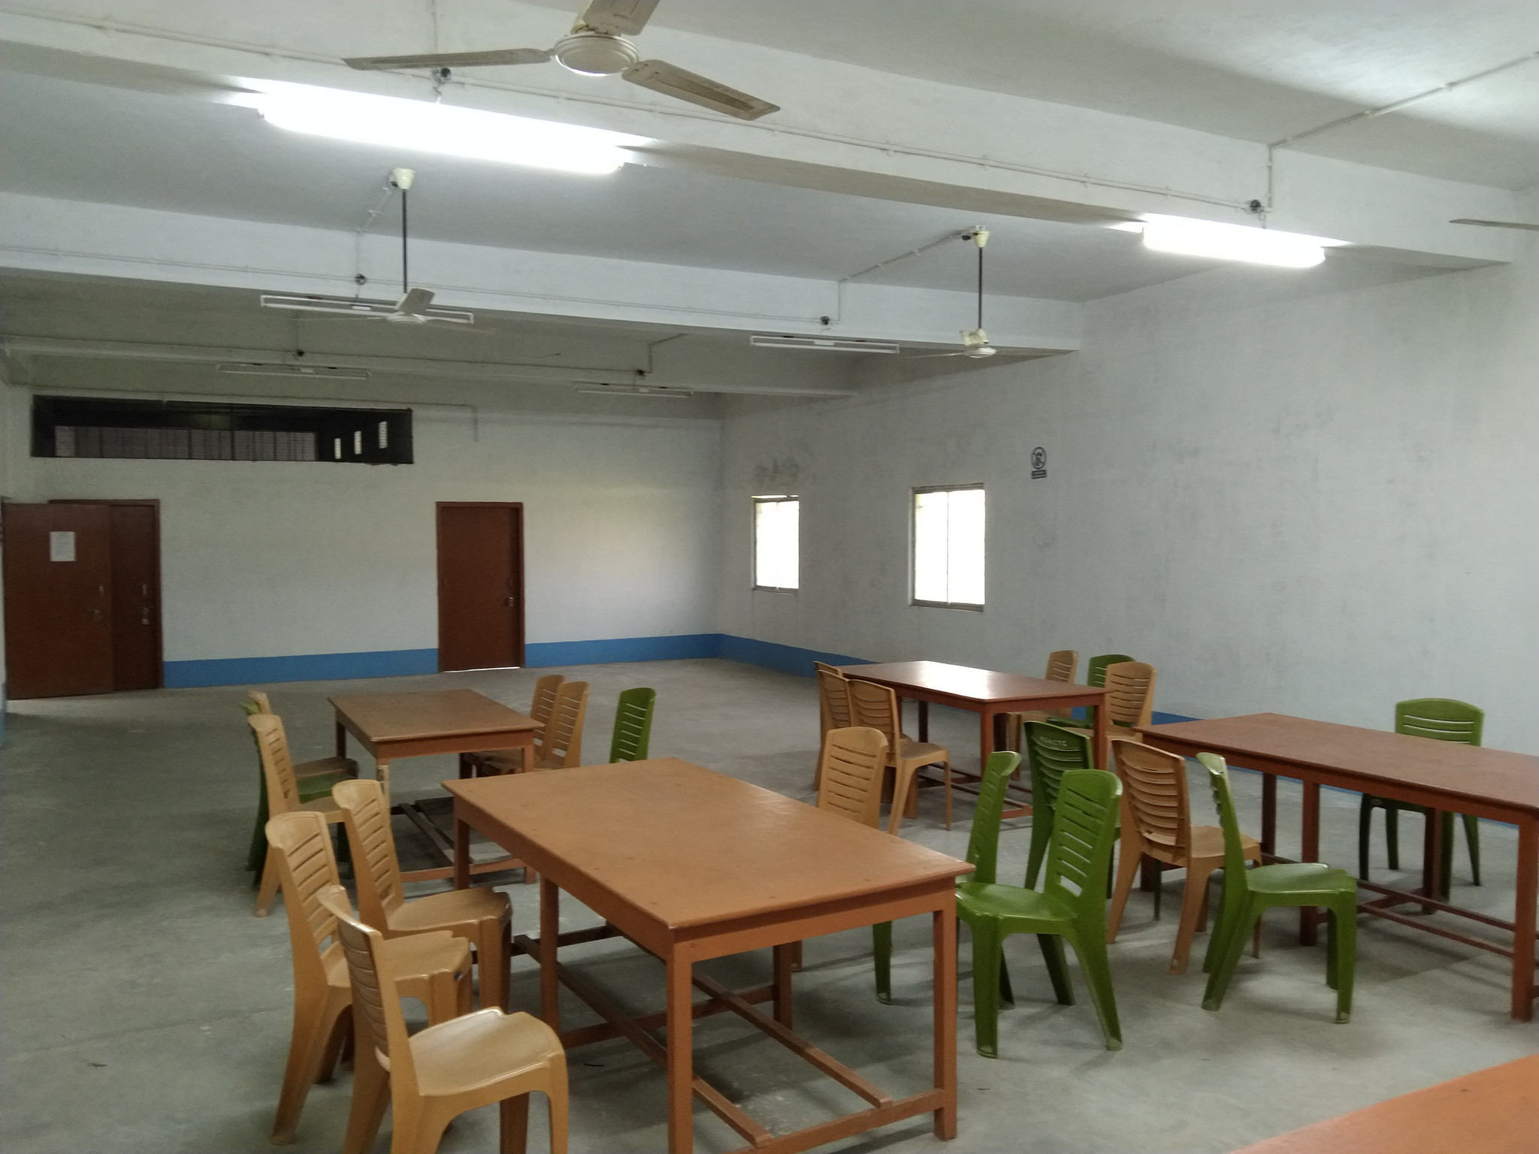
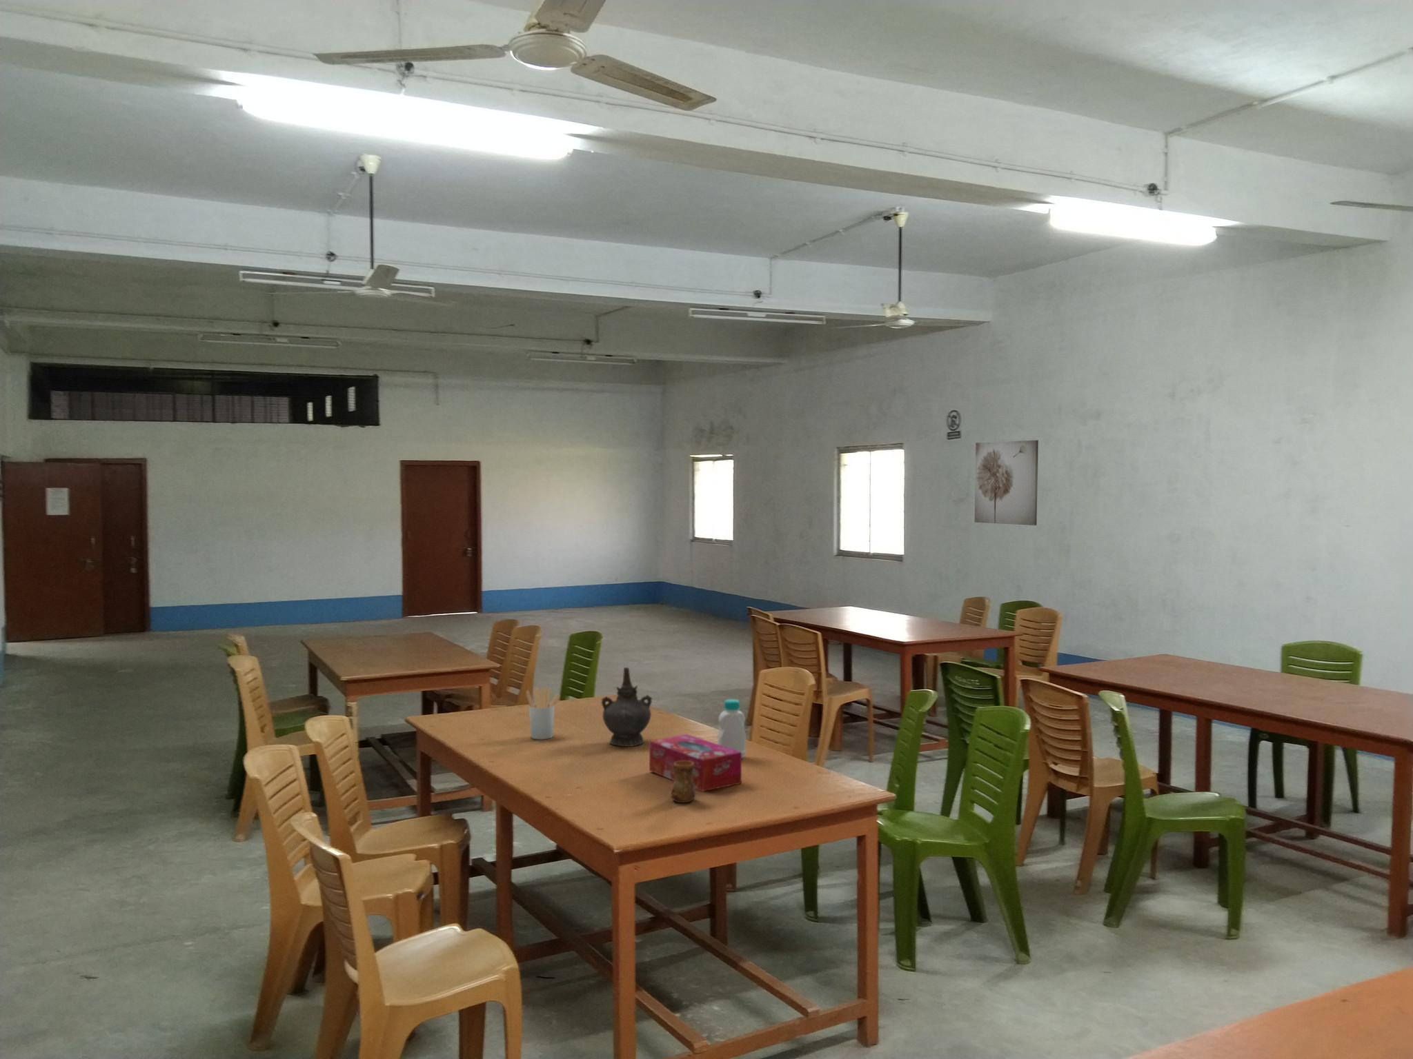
+ utensil holder (542, 712)
+ wall art (1006, 483)
+ bottle (731, 729)
+ cup (683, 781)
+ tissue box (694, 761)
+ ceremonial vessel (626, 704)
